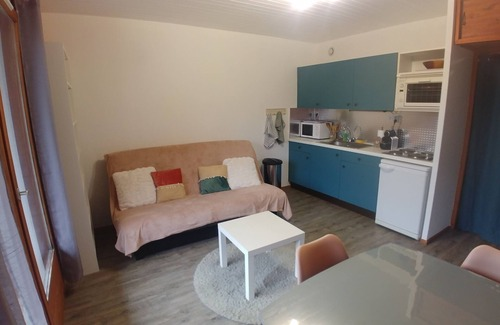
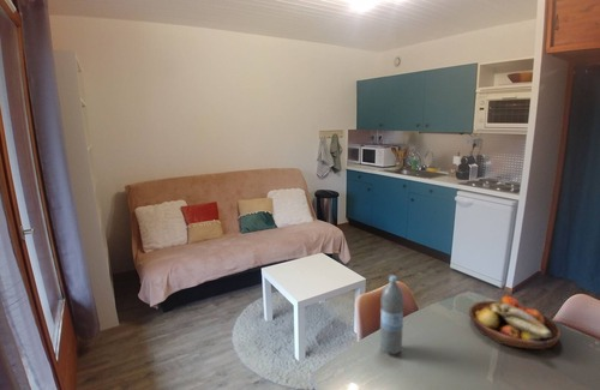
+ fruit bowl (512, 317)
+ water bottle (391, 314)
